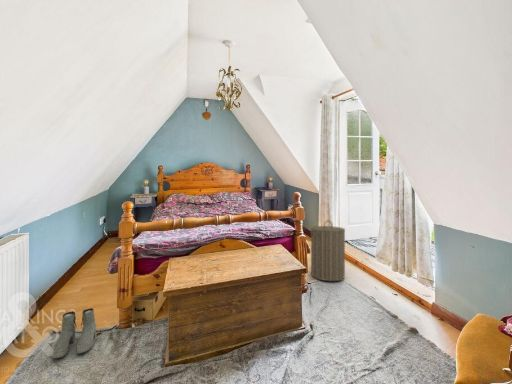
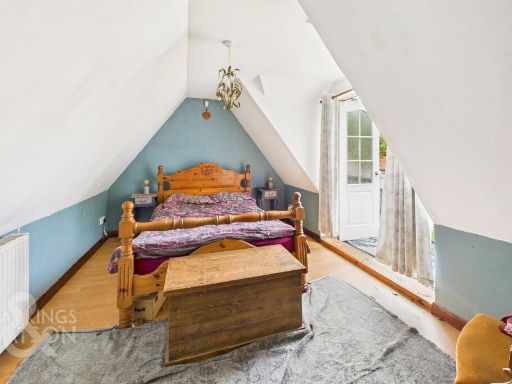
- laundry hamper (327, 248)
- boots (75, 329)
